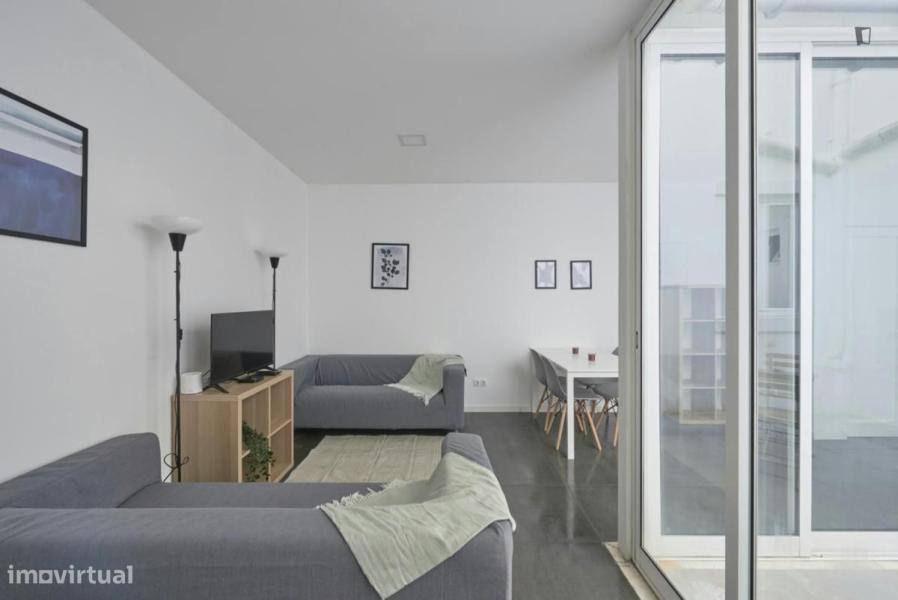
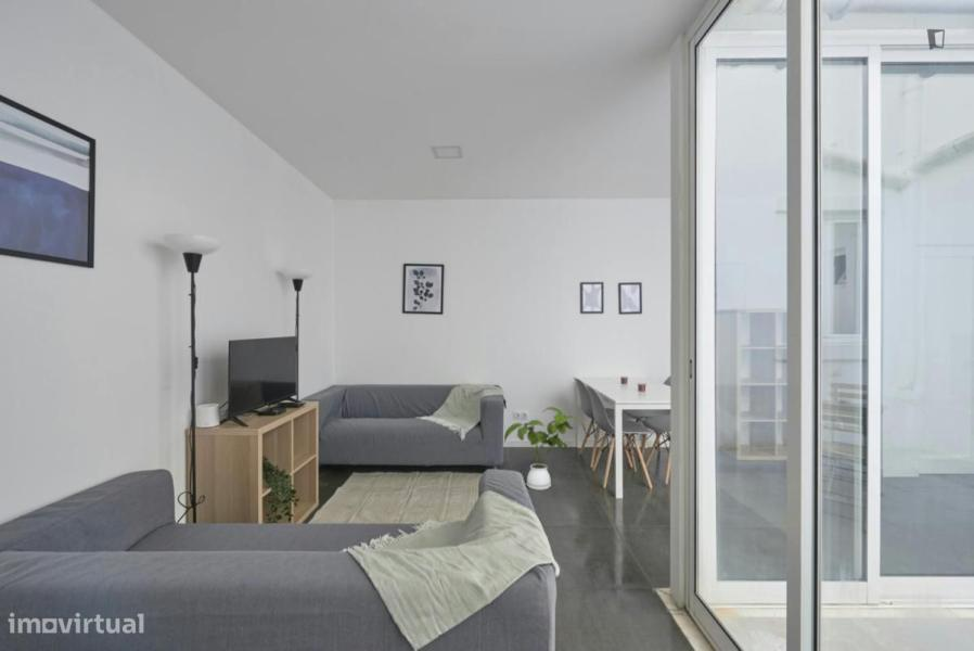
+ house plant (551, 447)
